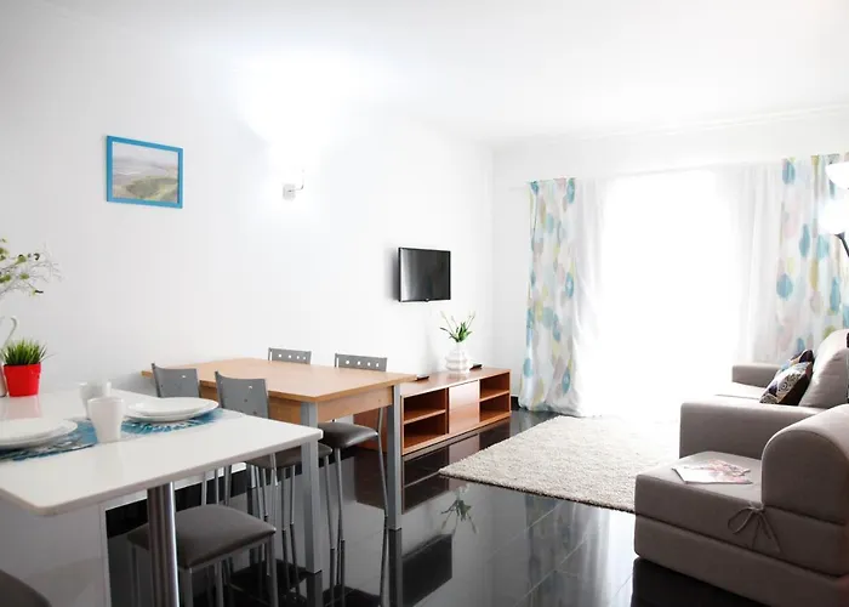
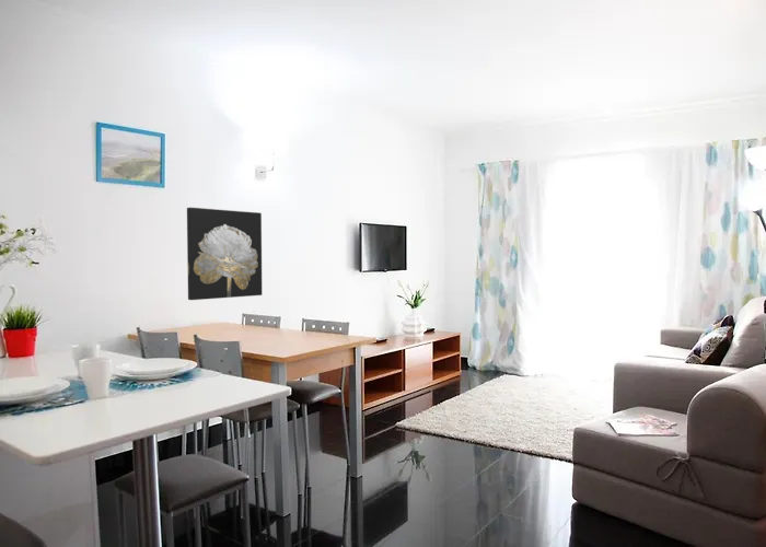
+ wall art (225, 254)
